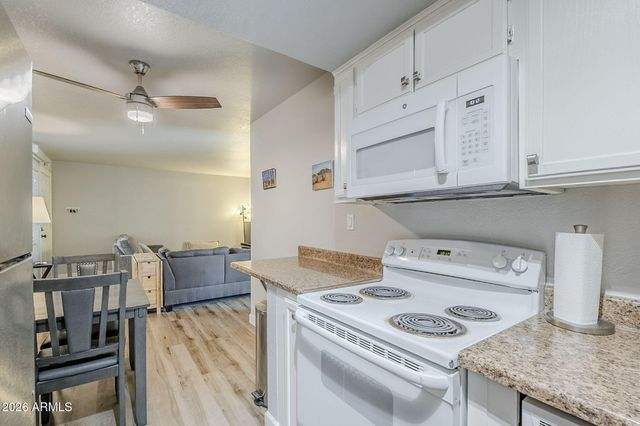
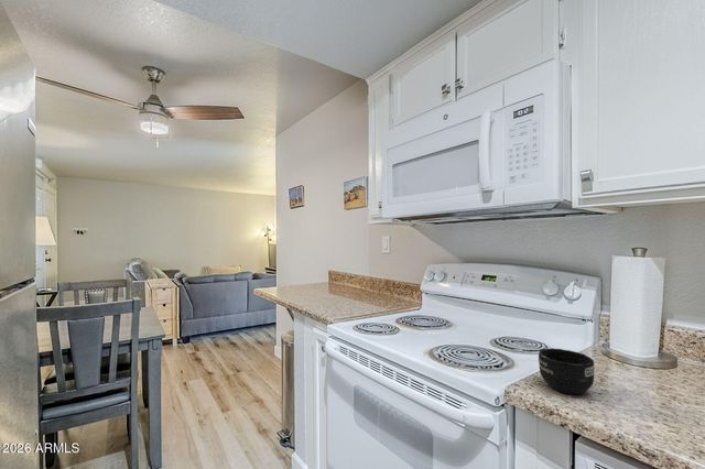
+ mug (565, 369)
